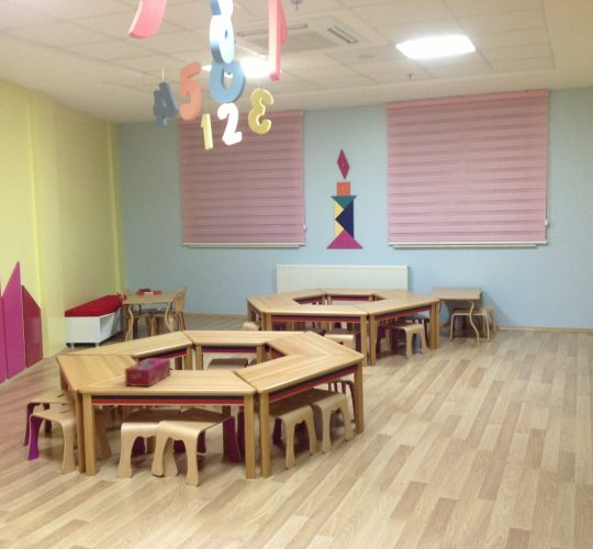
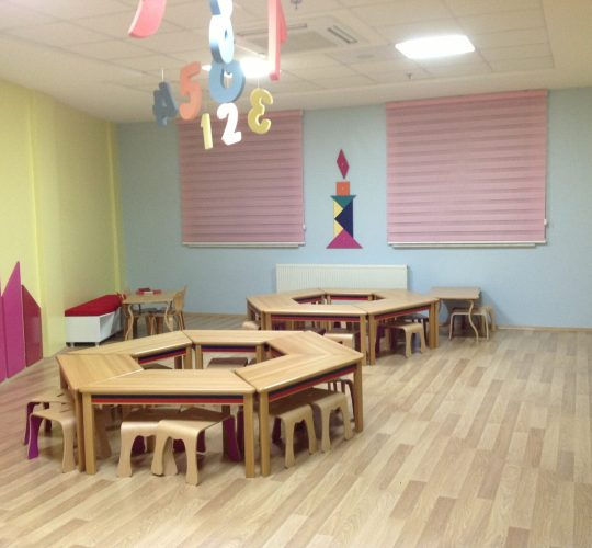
- tissue box (148, 371)
